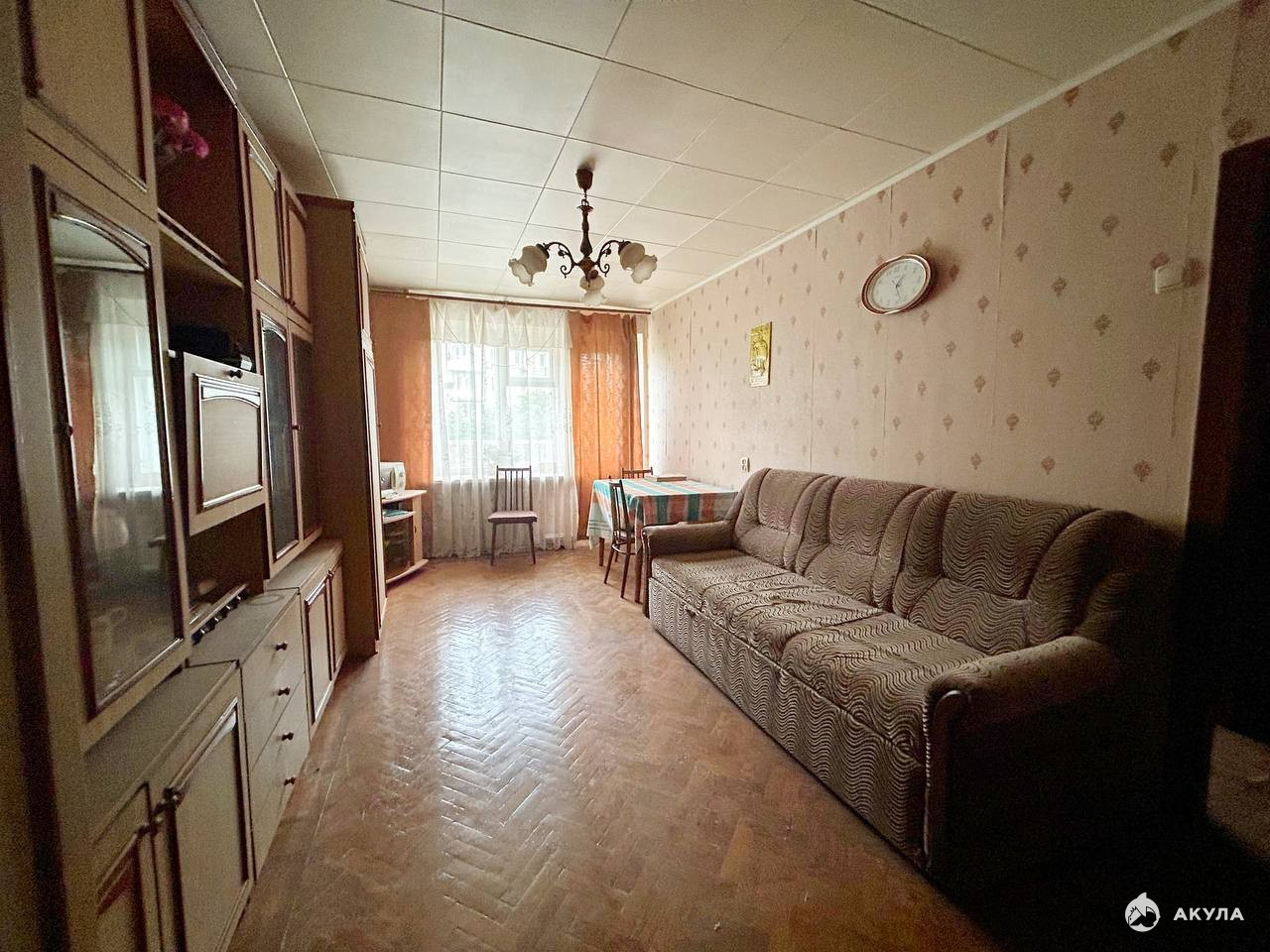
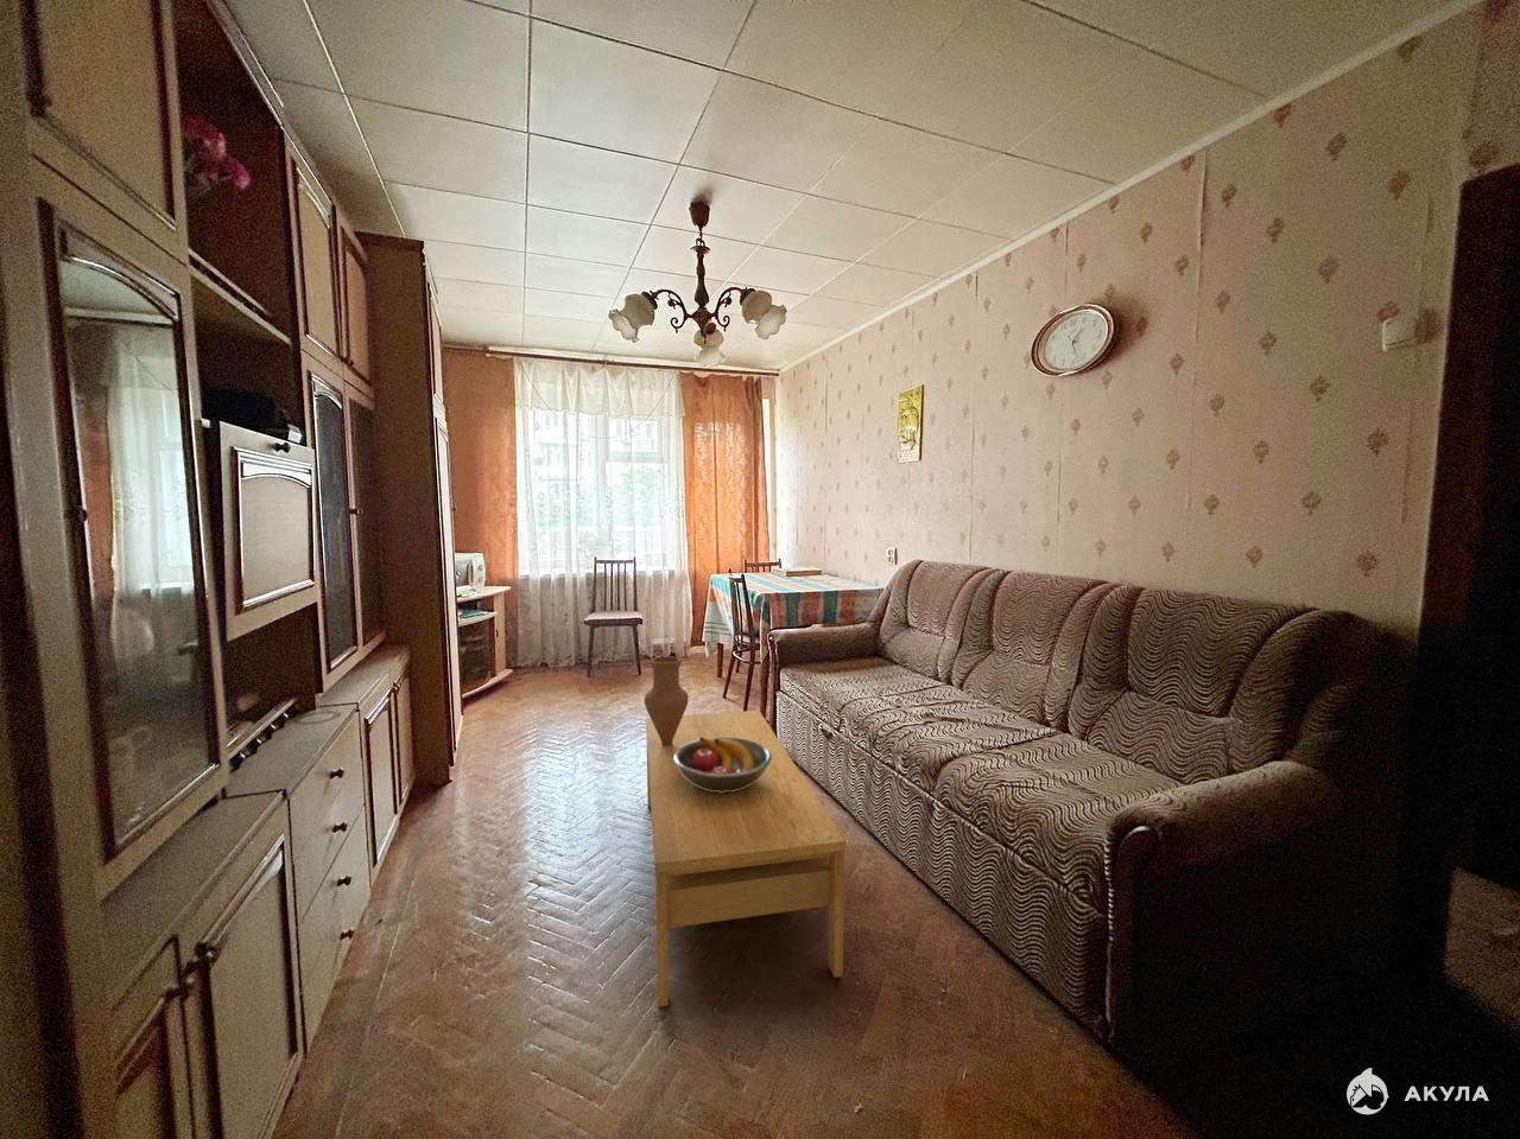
+ fruit bowl (722, 765)
+ coffee table (722, 817)
+ vase (667, 701)
